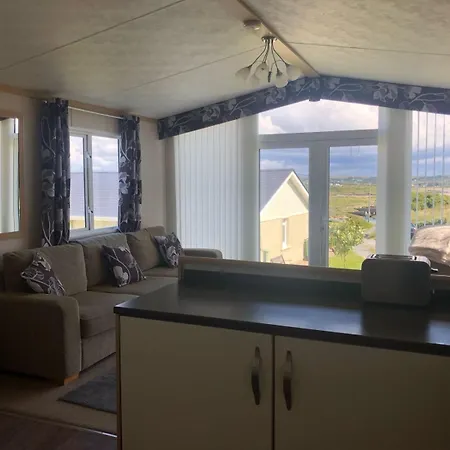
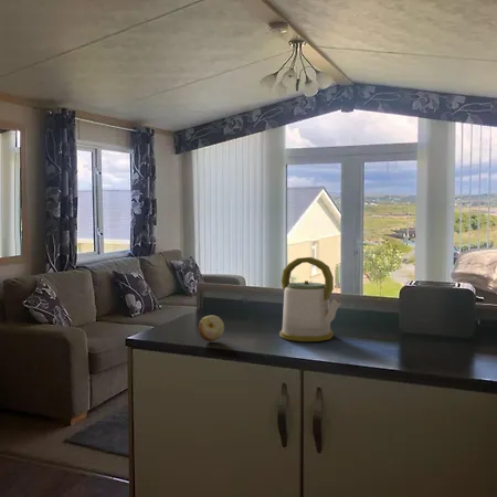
+ fruit (211, 328)
+ kettle (310, 296)
